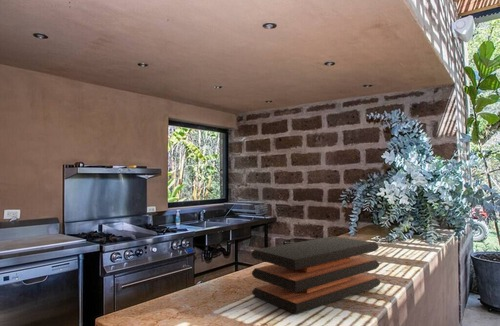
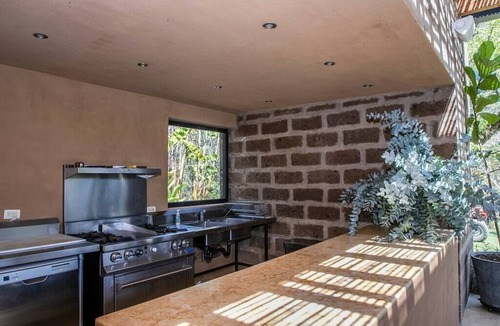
- cutting board (317, 268)
